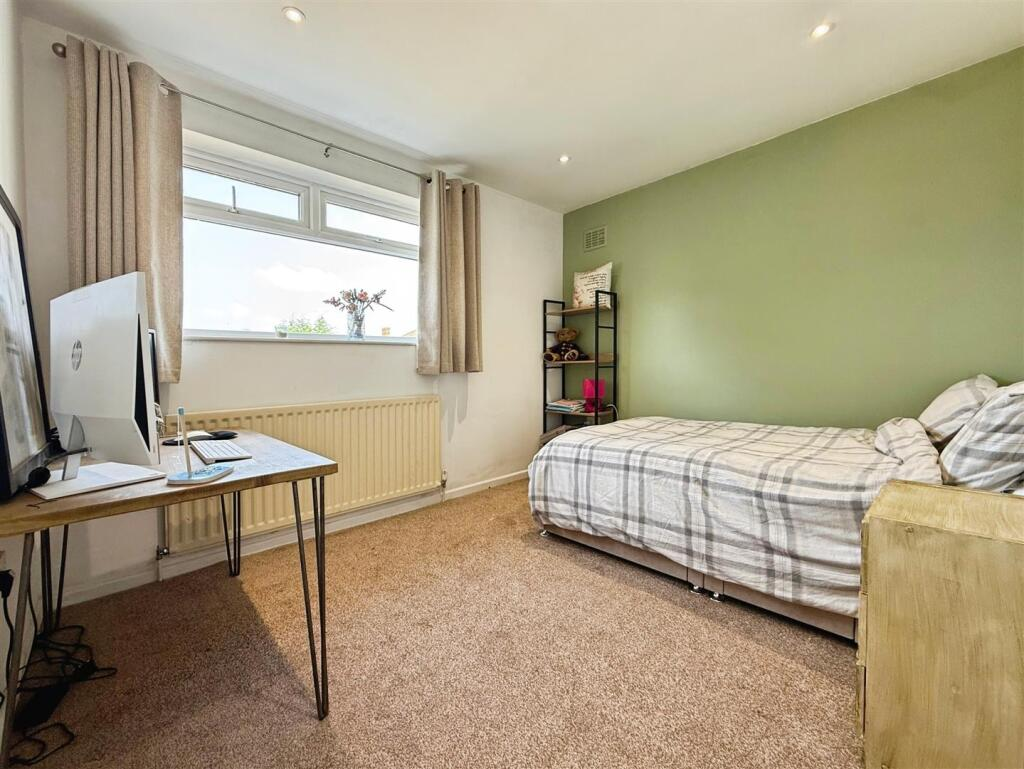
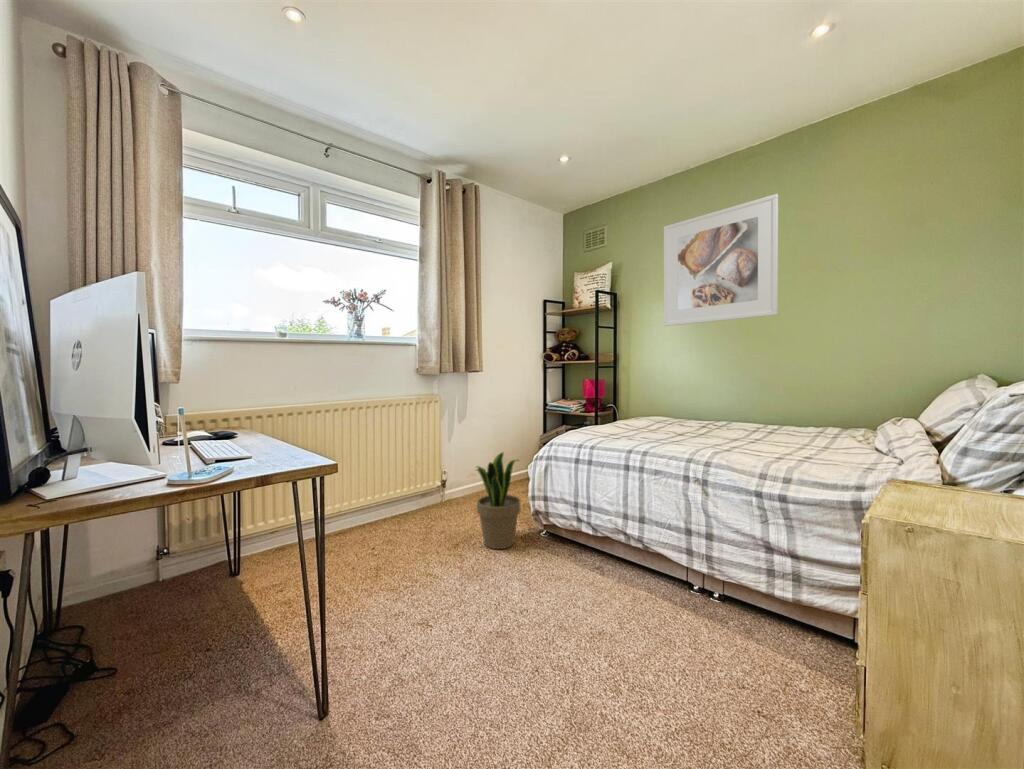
+ potted plant (496, 498)
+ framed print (715, 266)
